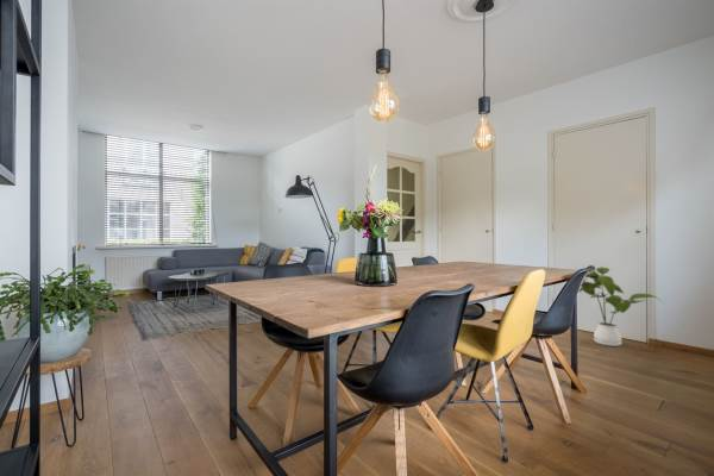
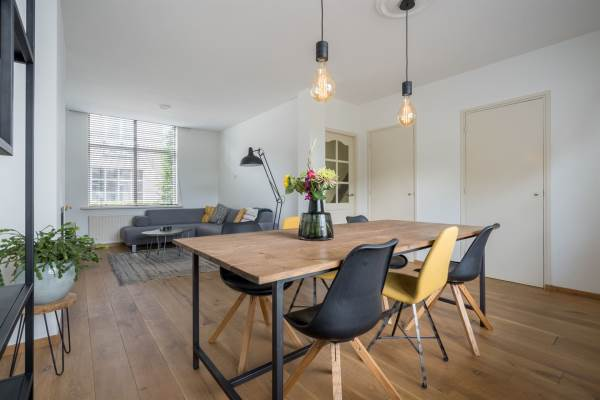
- house plant (605, 308)
